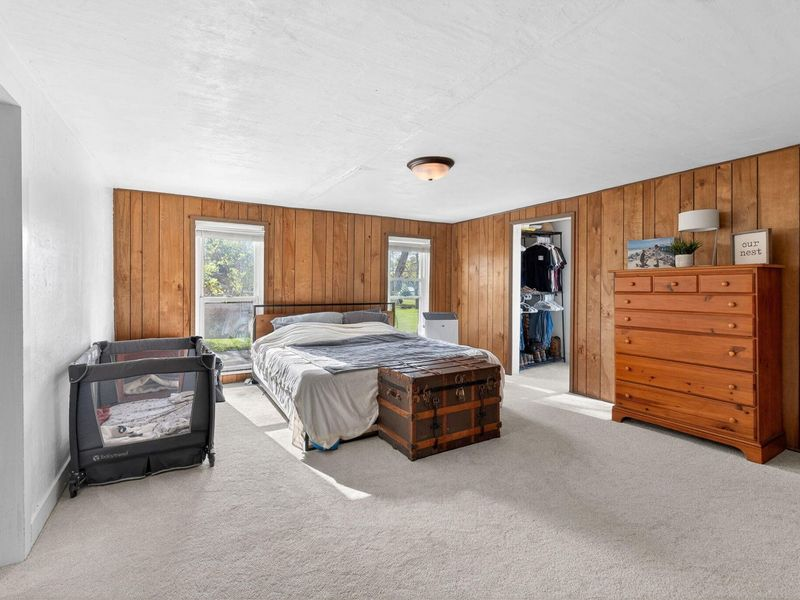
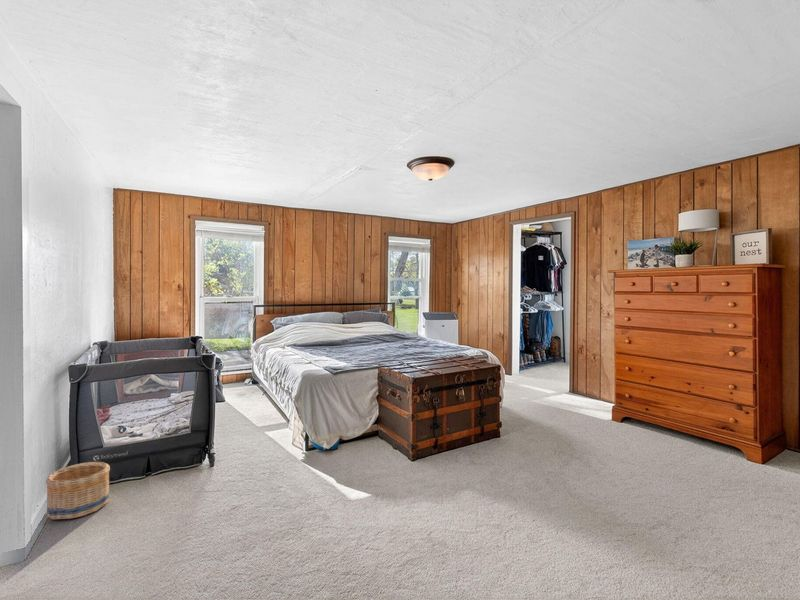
+ basket (79, 489)
